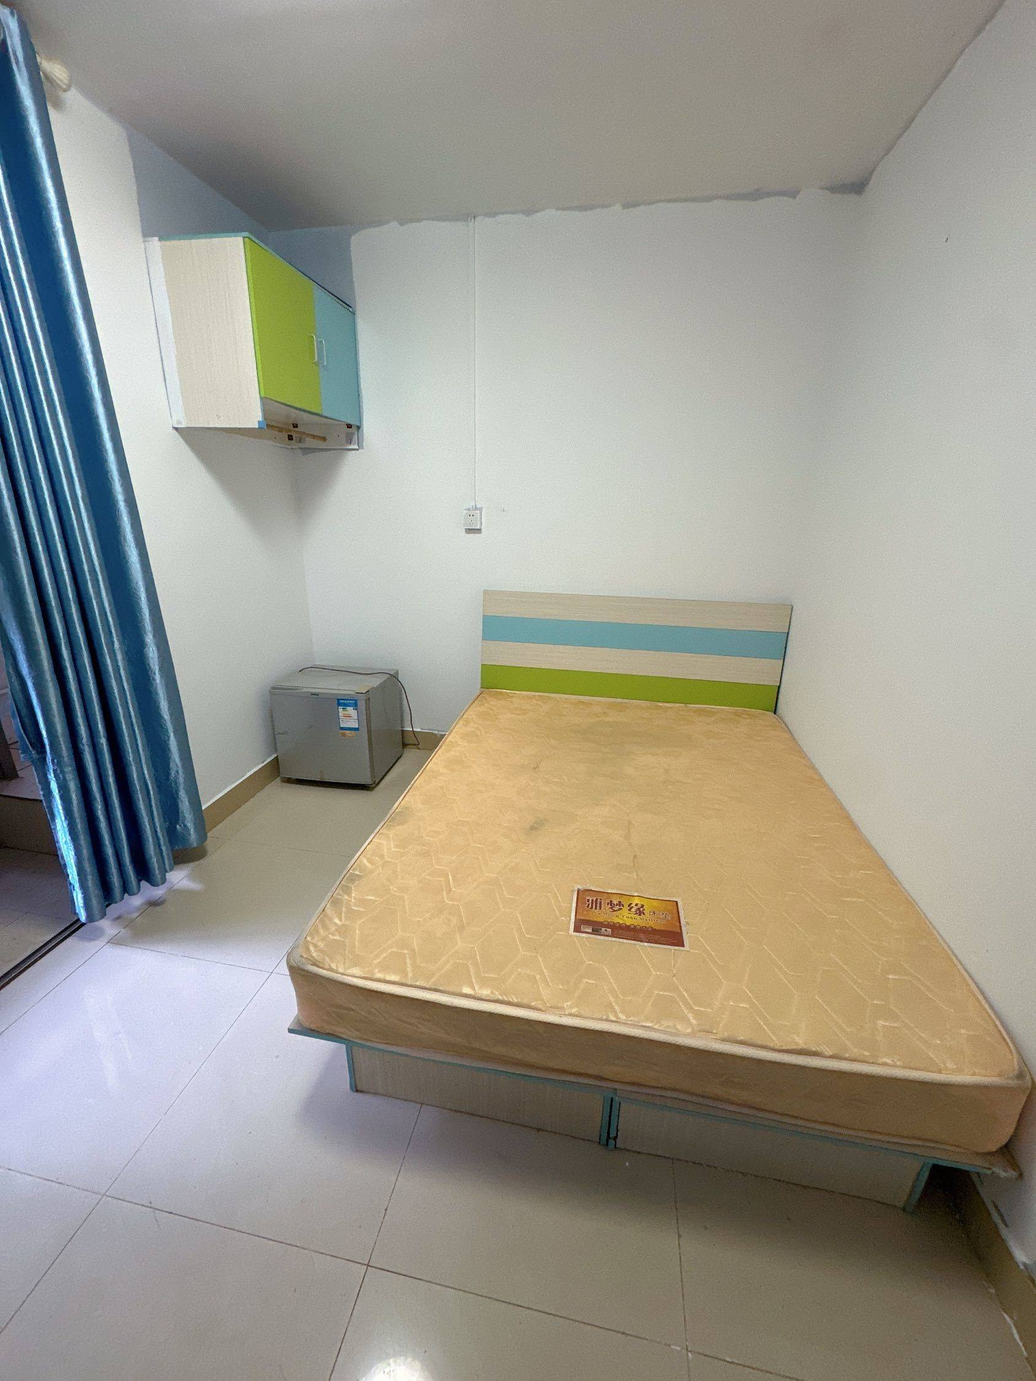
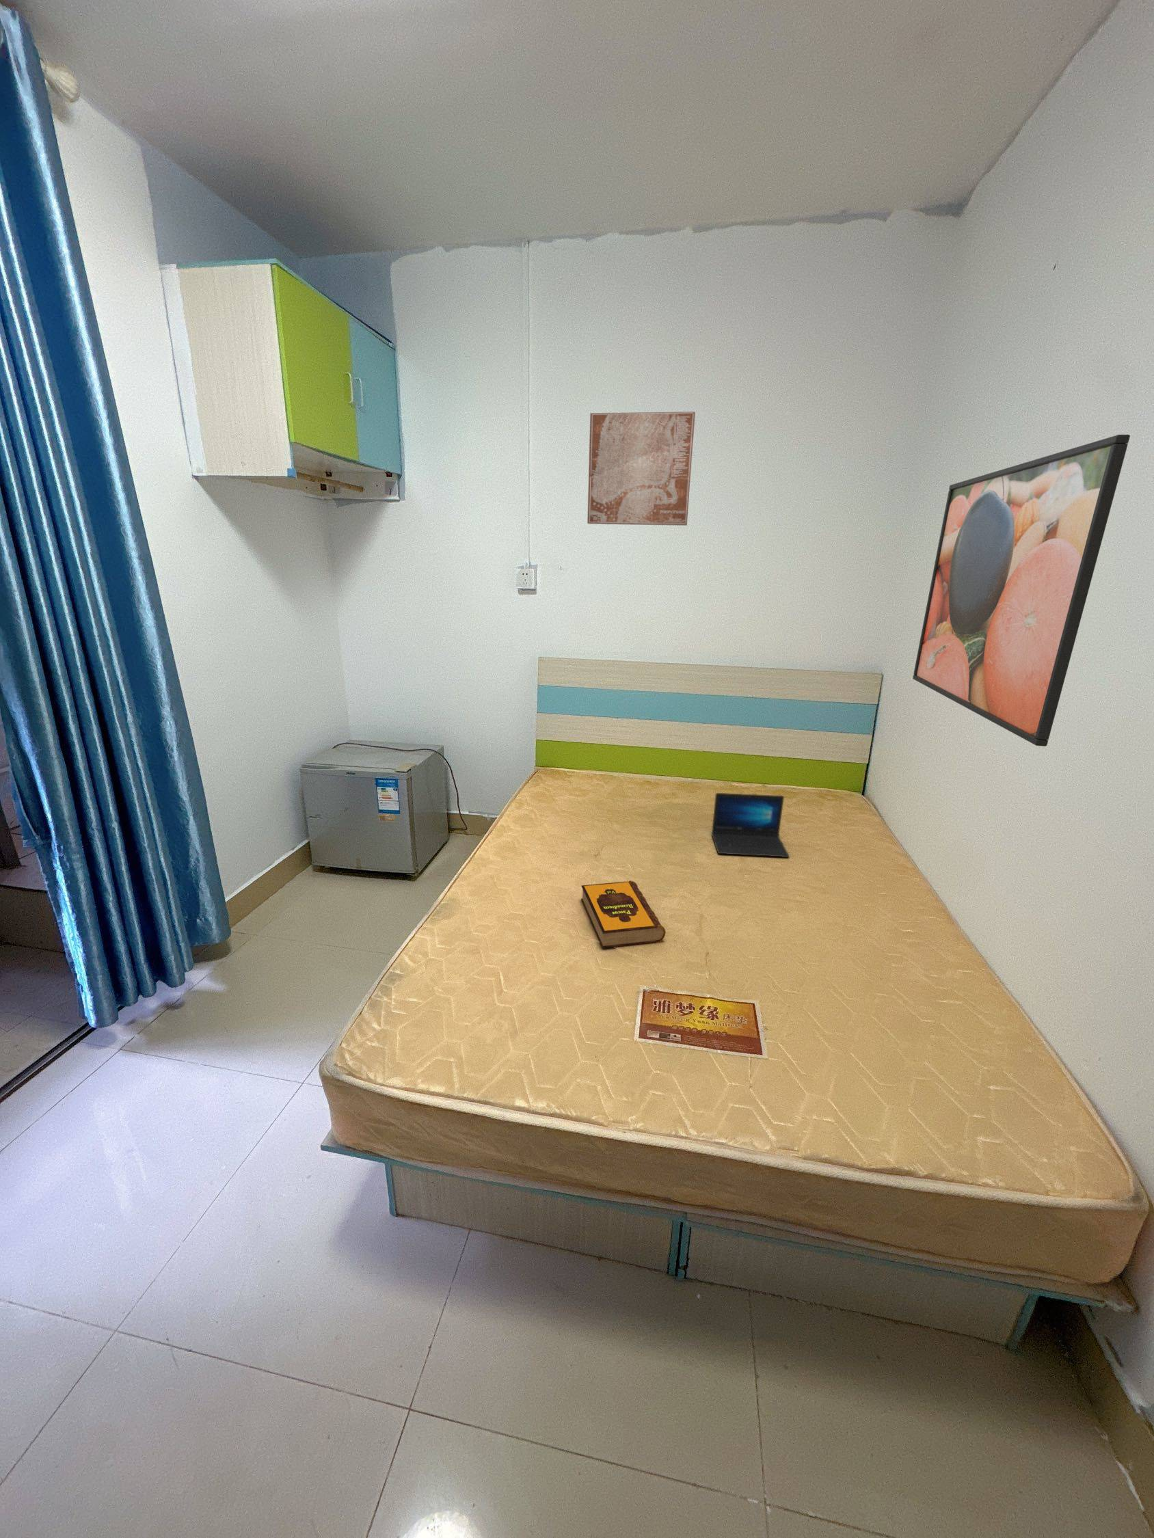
+ wall art (639, 469)
+ laptop (750, 824)
+ hardback book (621, 911)
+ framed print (989, 591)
